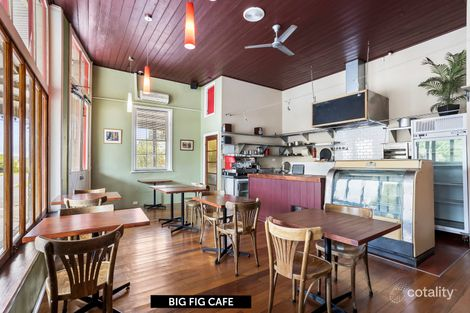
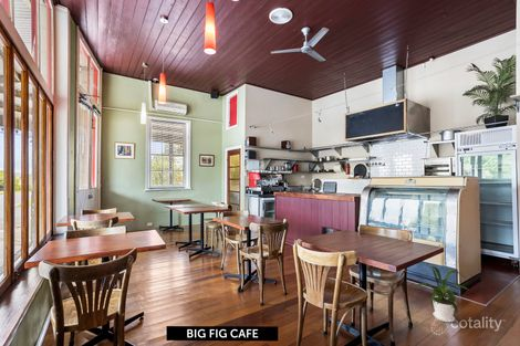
+ house plant (443, 292)
